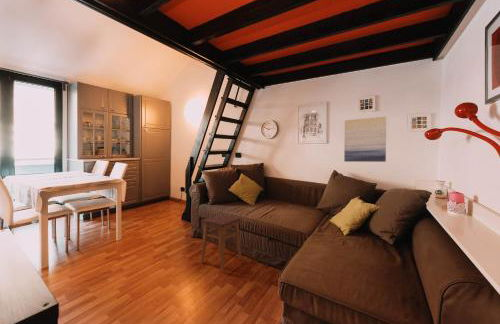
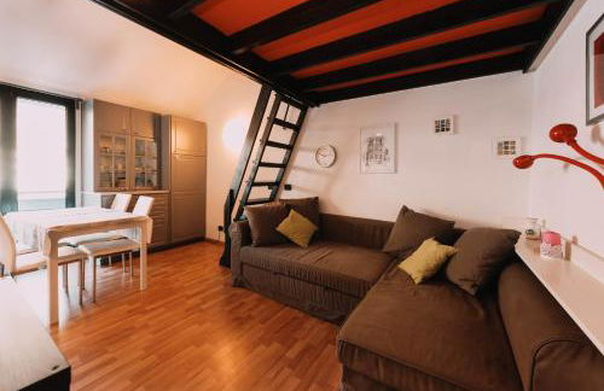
- wall art (364, 140)
- stool (221, 240)
